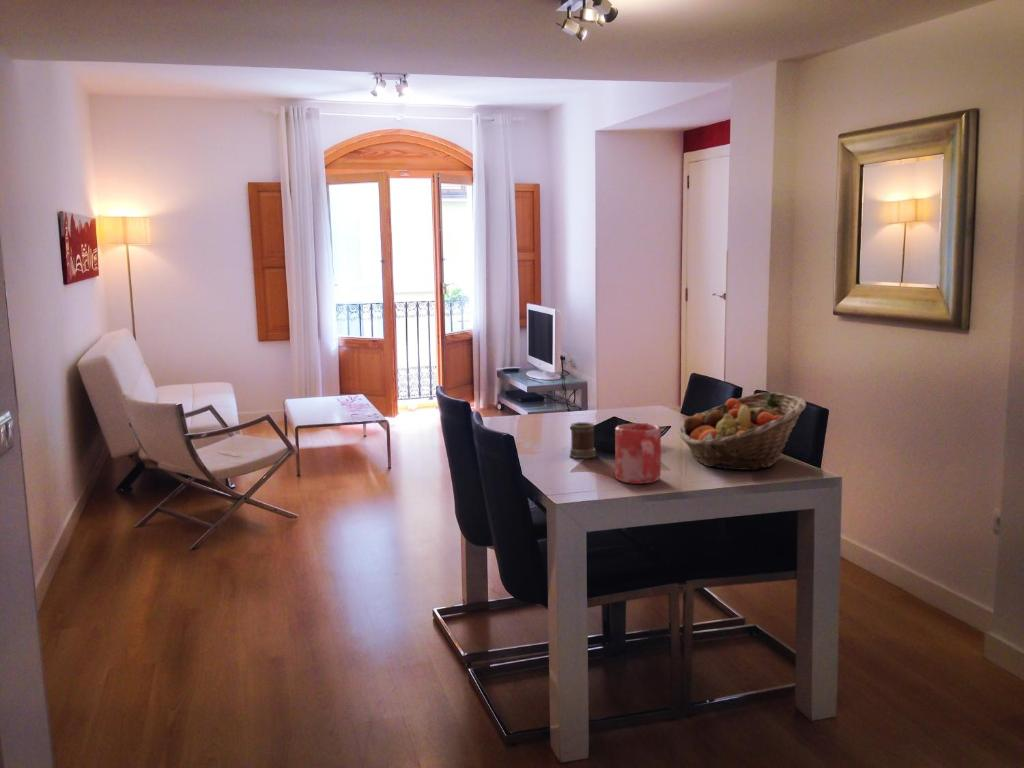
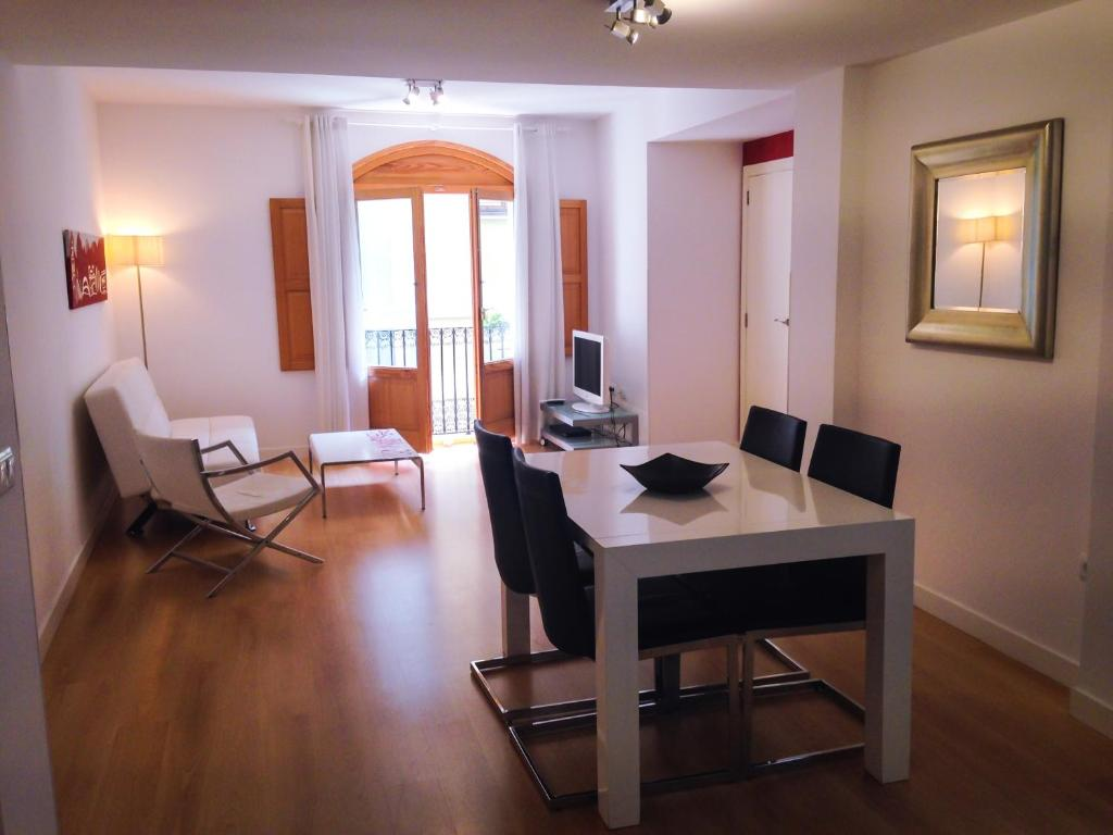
- mug (581, 439)
- fruit basket (740, 428)
- vase (640, 454)
